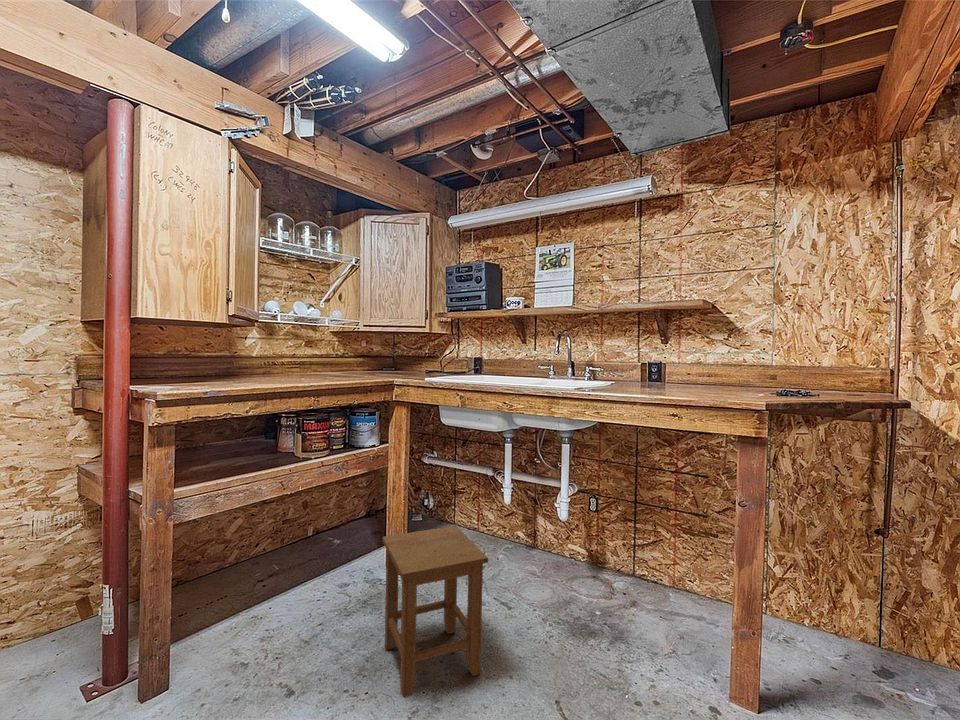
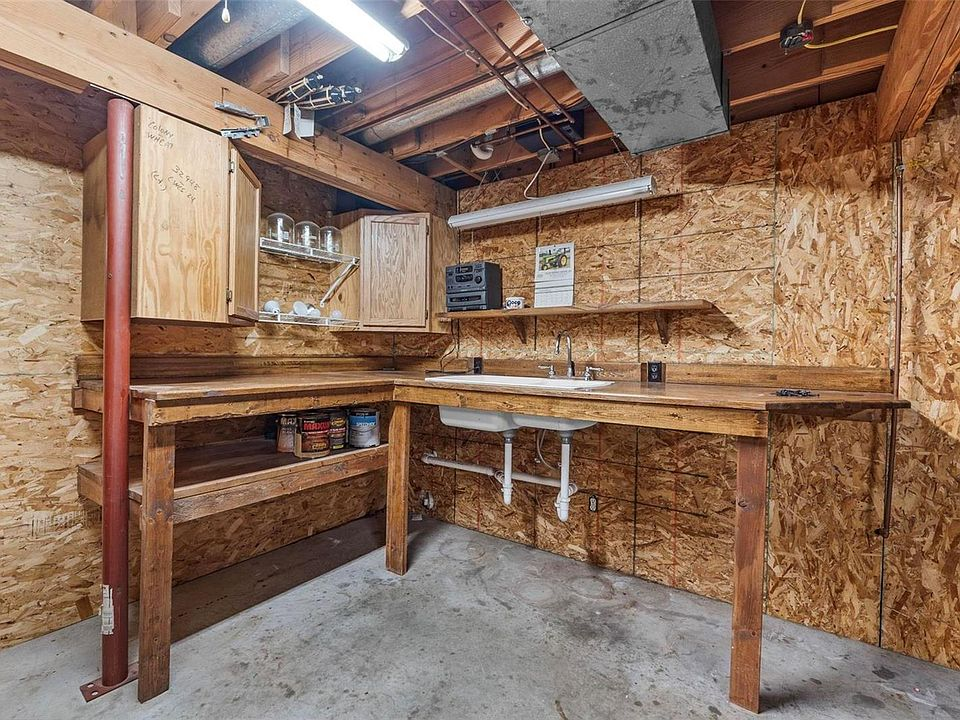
- stool (431, 603)
